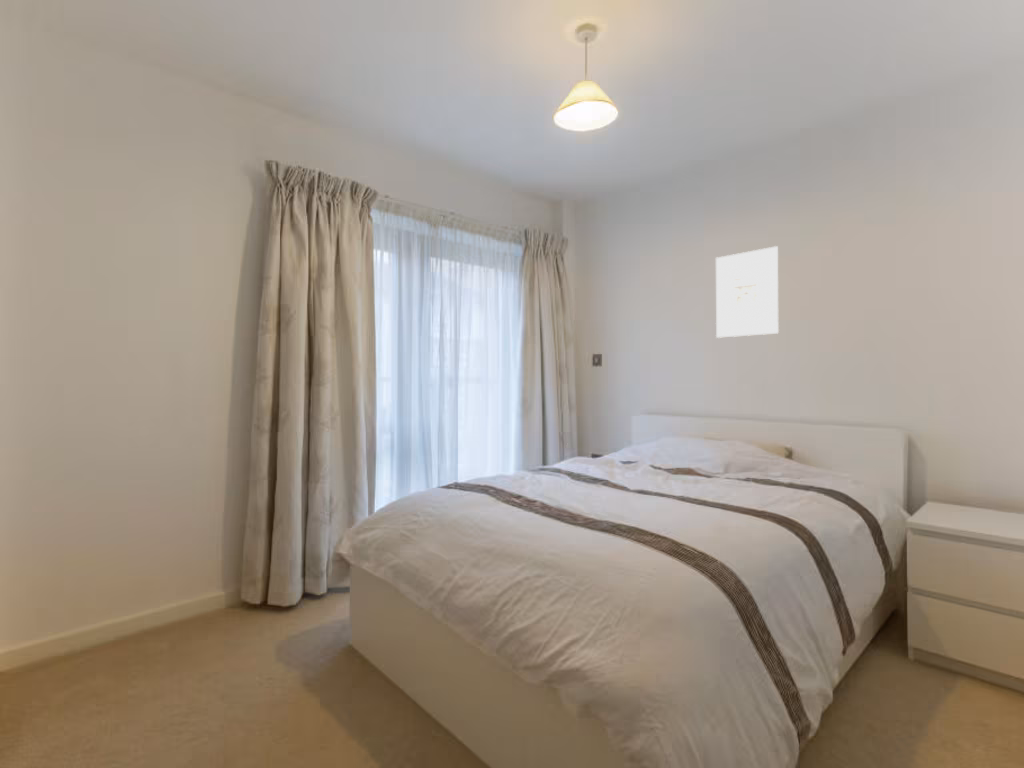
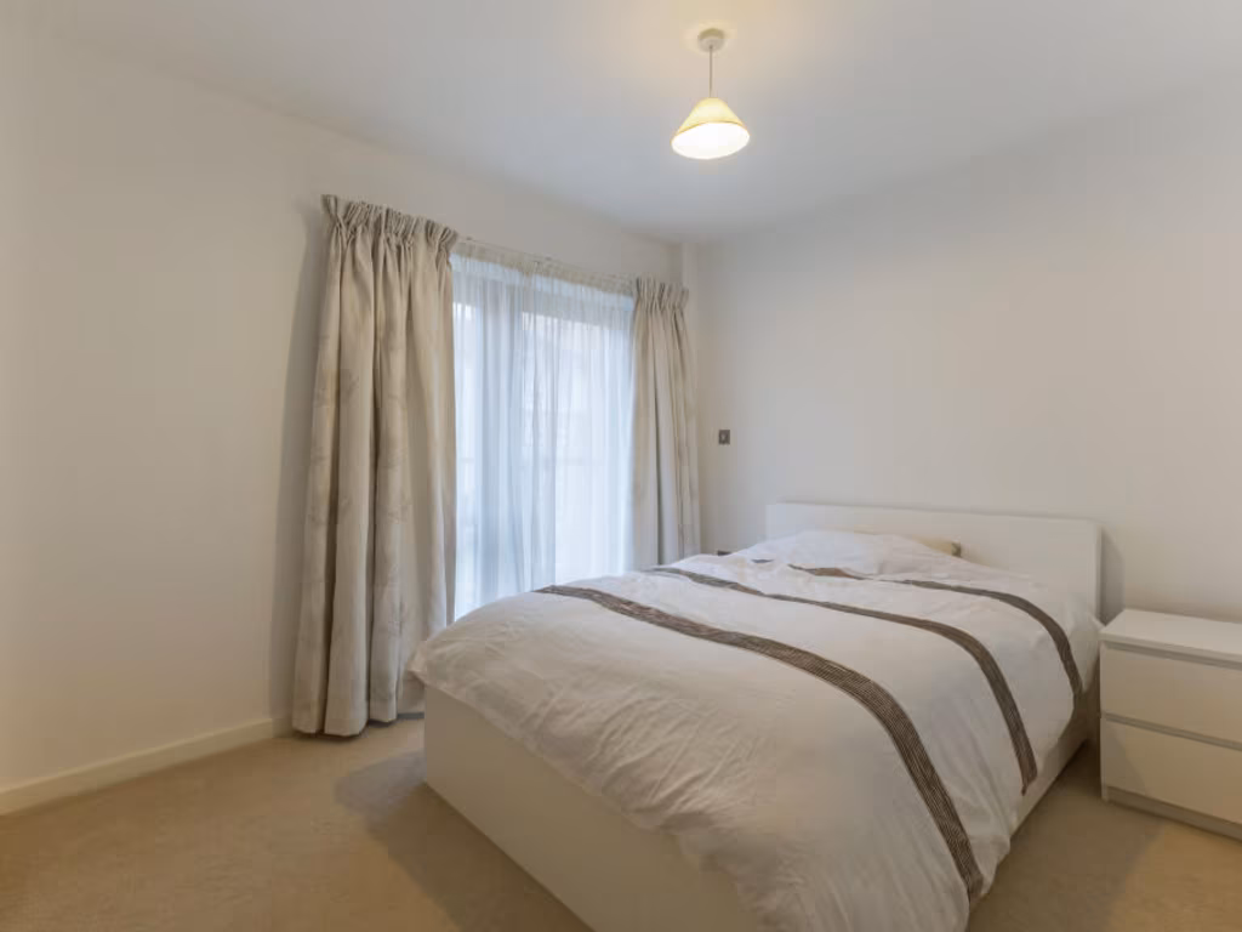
- wall art (745, 294)
